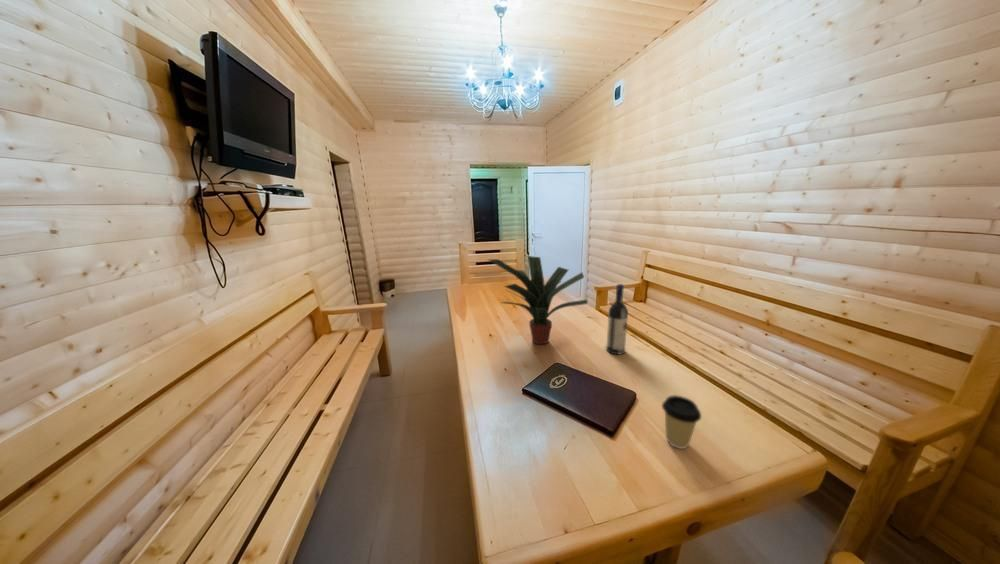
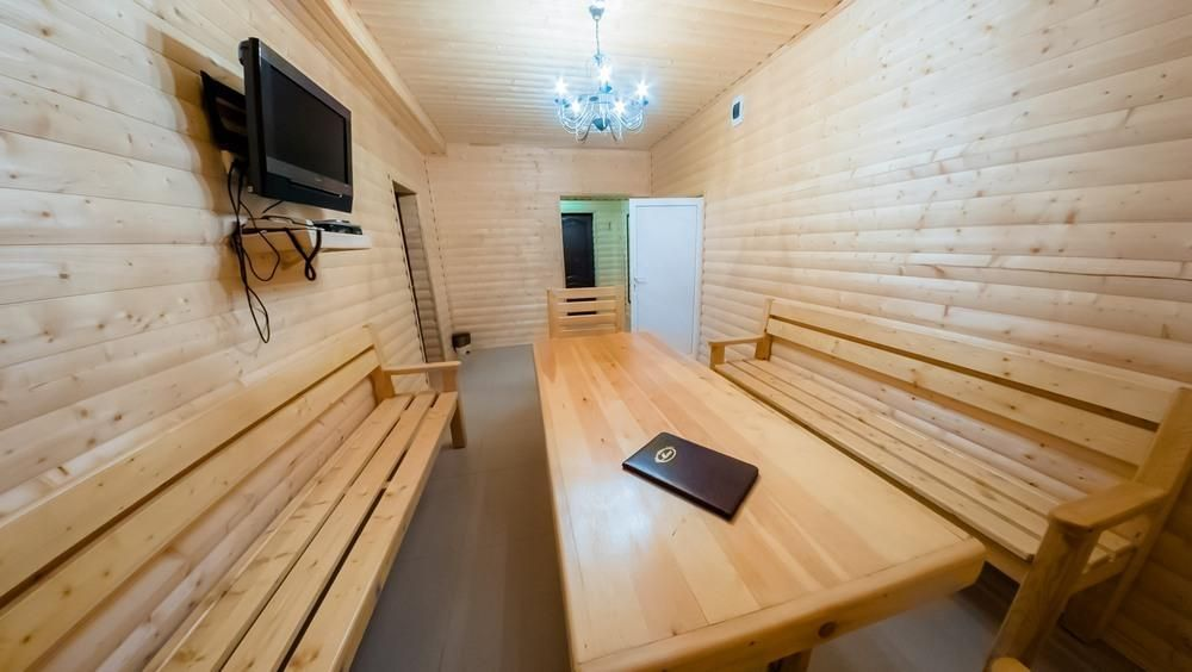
- coffee cup (679, 423)
- wine bottle (617, 318)
- potted plant (534, 298)
